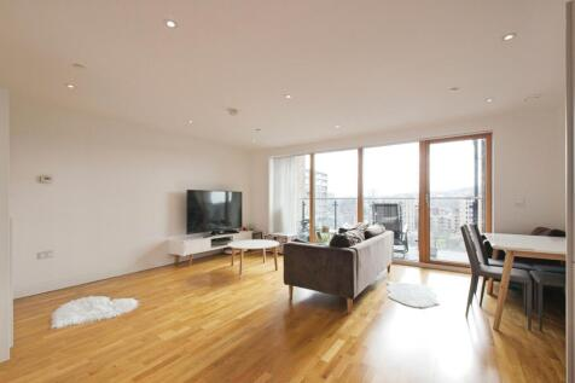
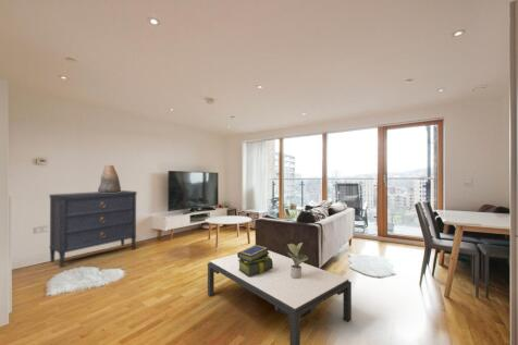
+ decorative urn (109, 178)
+ coffee table (272, 287)
+ stack of books (255, 259)
+ potted plant (298, 258)
+ dresser (96, 223)
